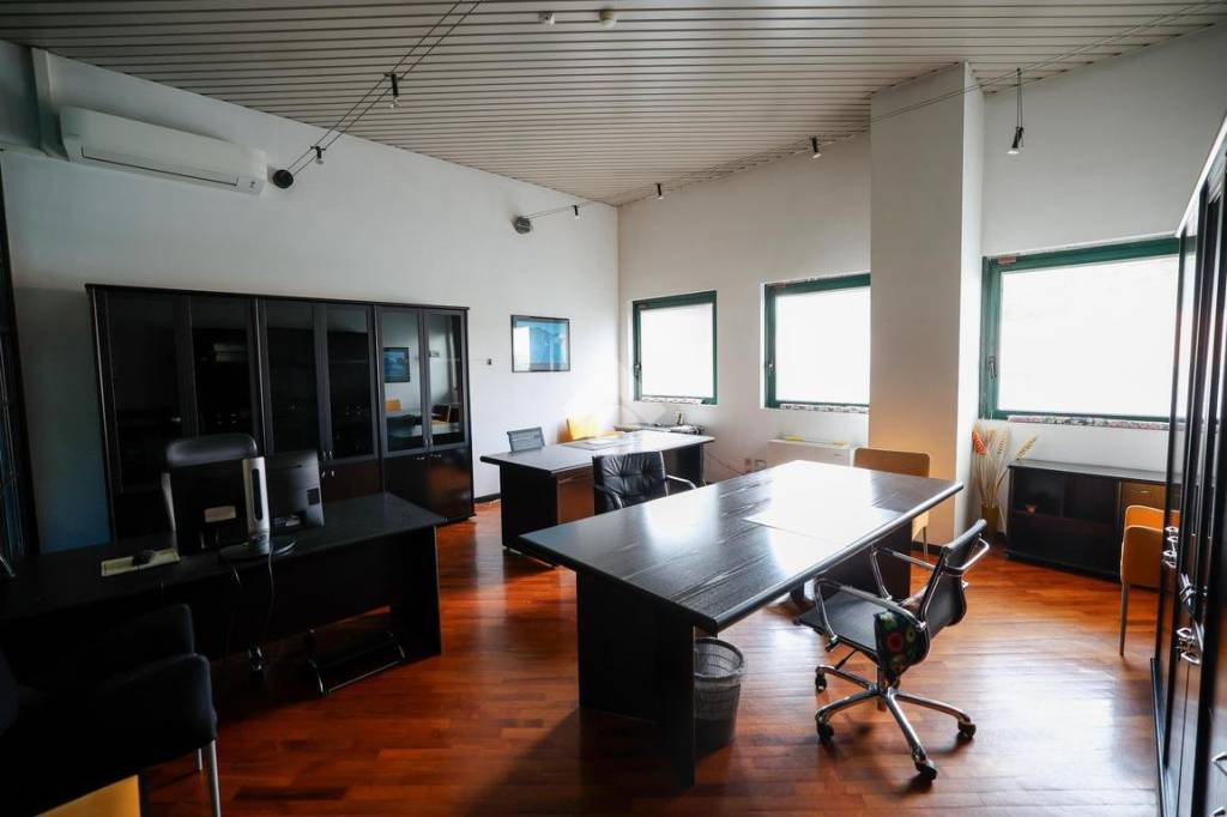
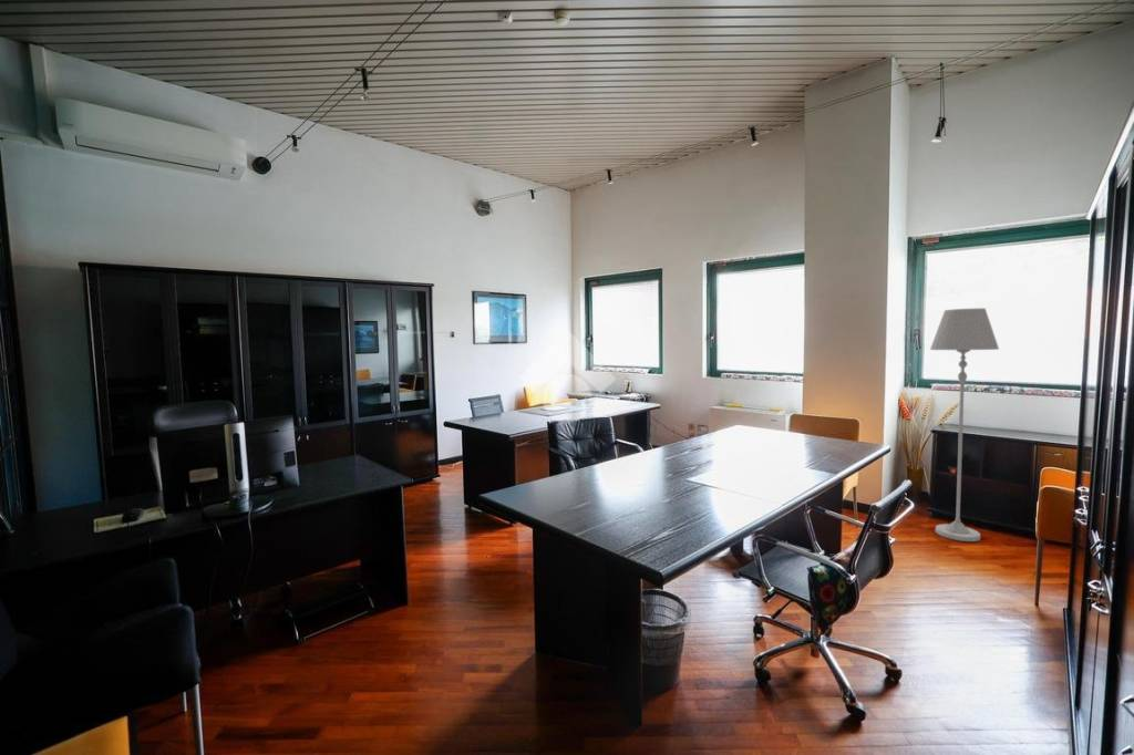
+ floor lamp (960, 423)
